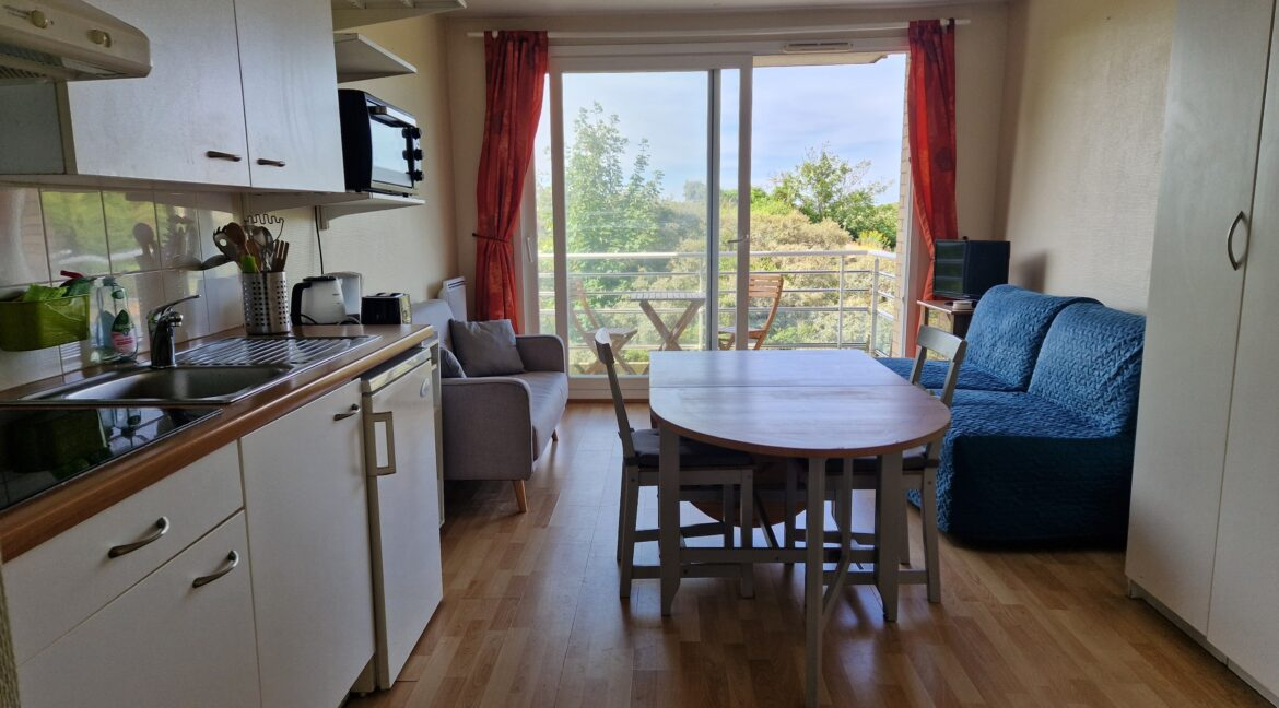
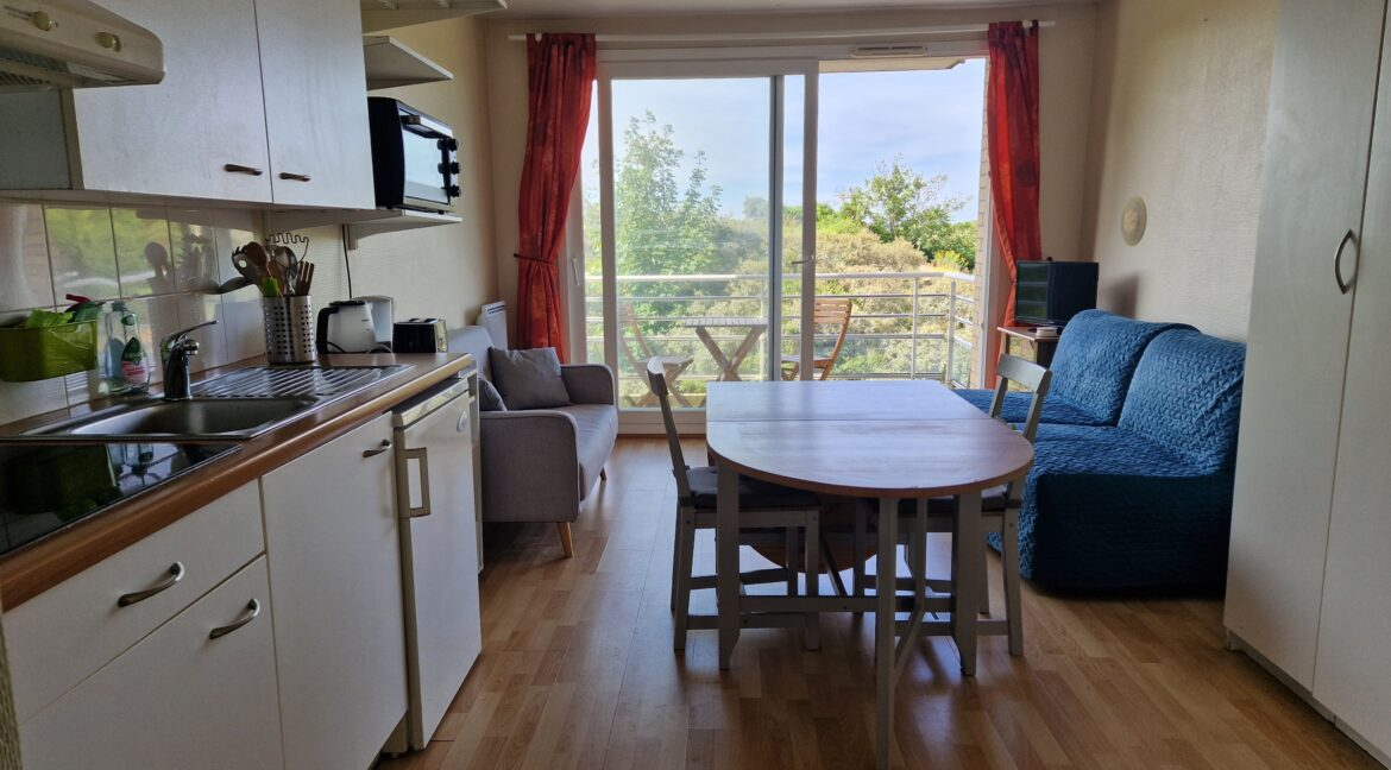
+ decorative plate (1131, 221)
